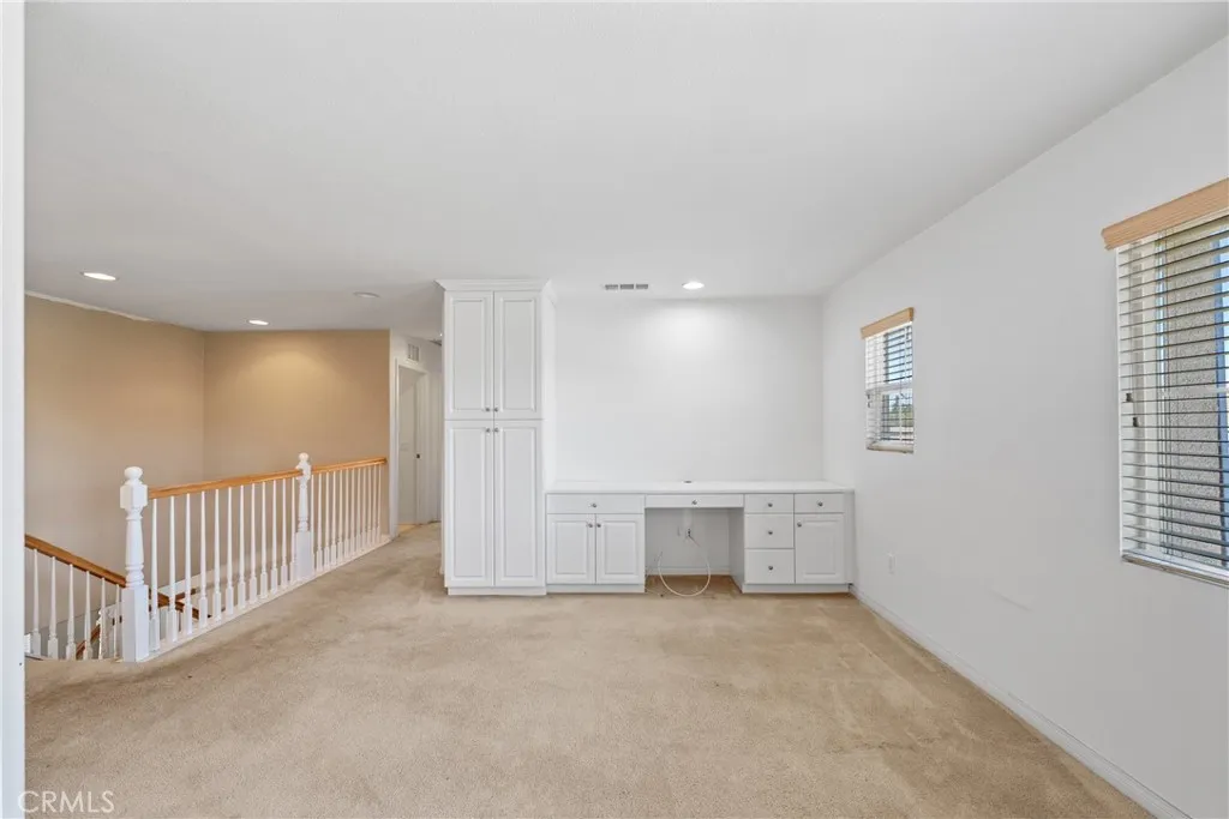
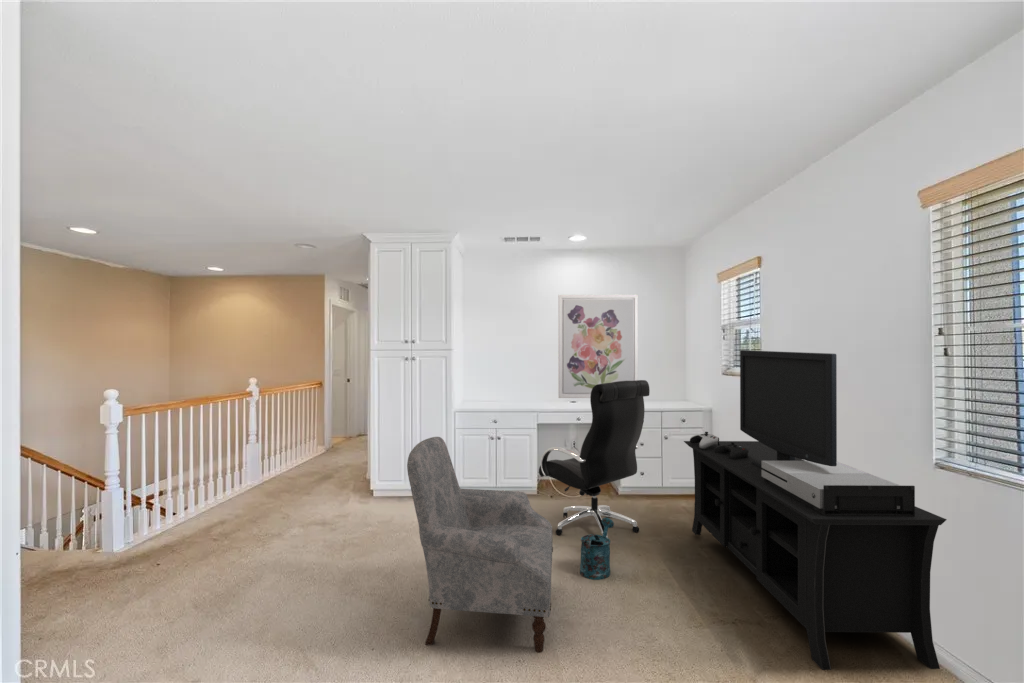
+ watering can (598, 547)
+ armchair (483, 526)
+ wall art (597, 346)
+ office chair (593, 453)
+ media console (777, 467)
